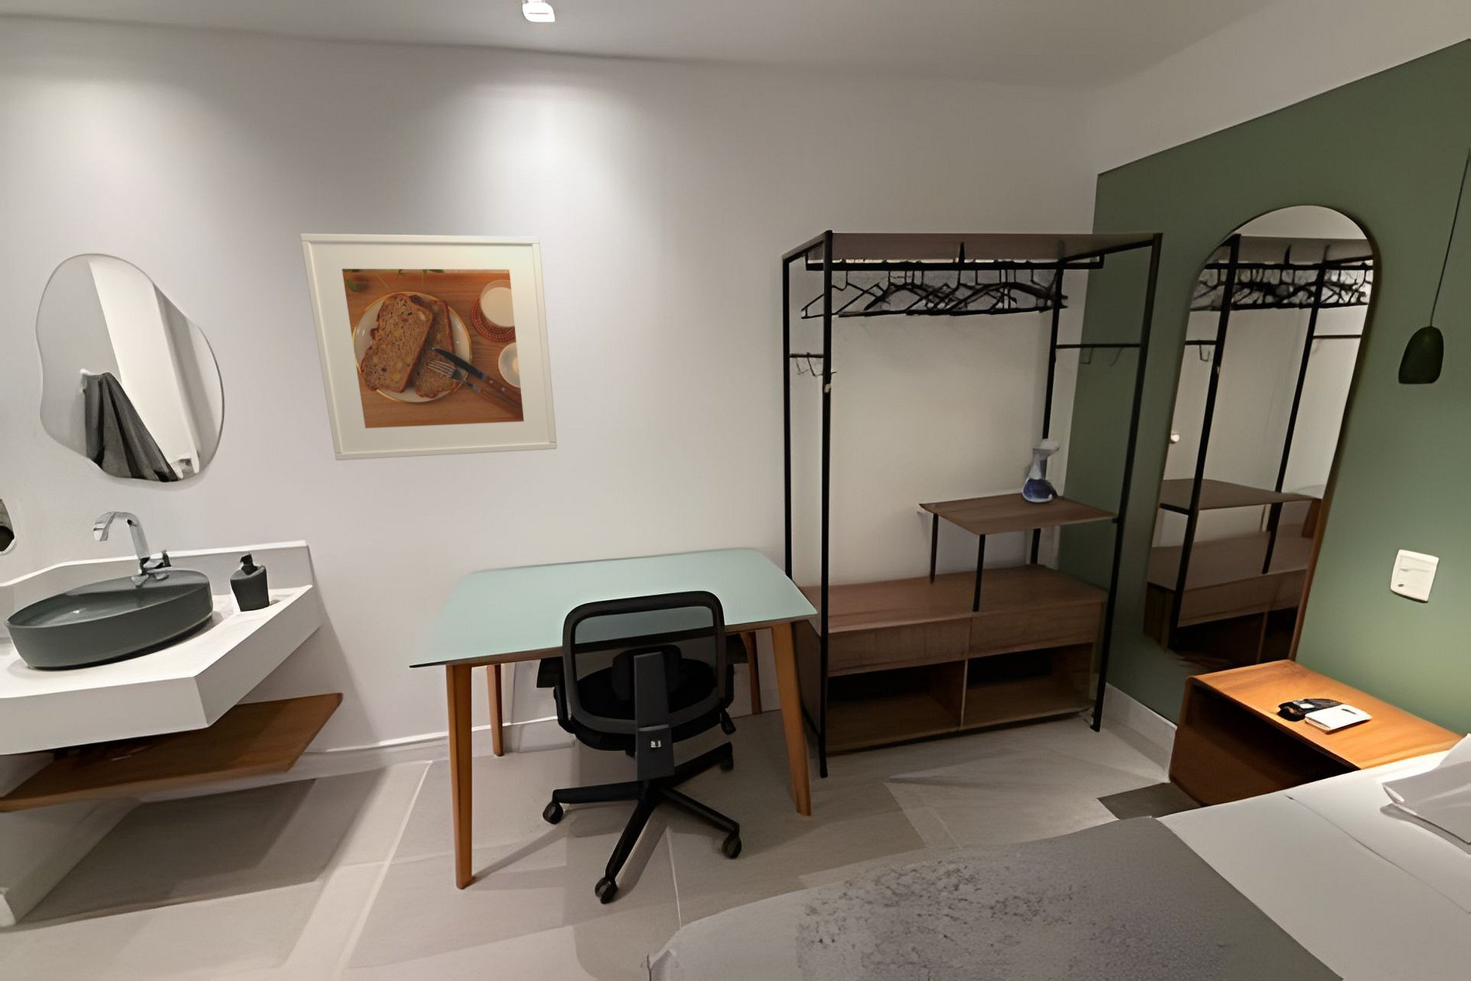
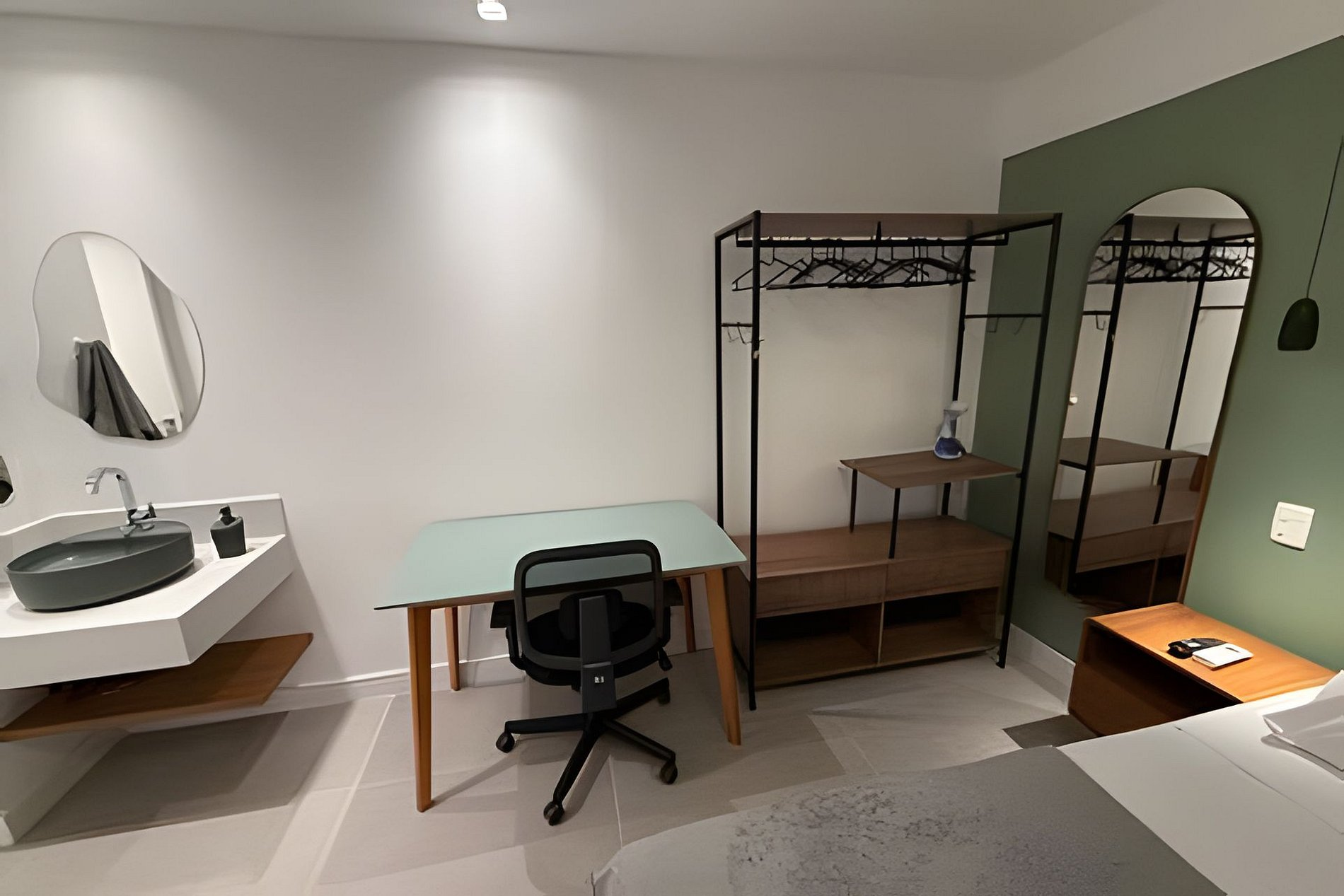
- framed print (438, 348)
